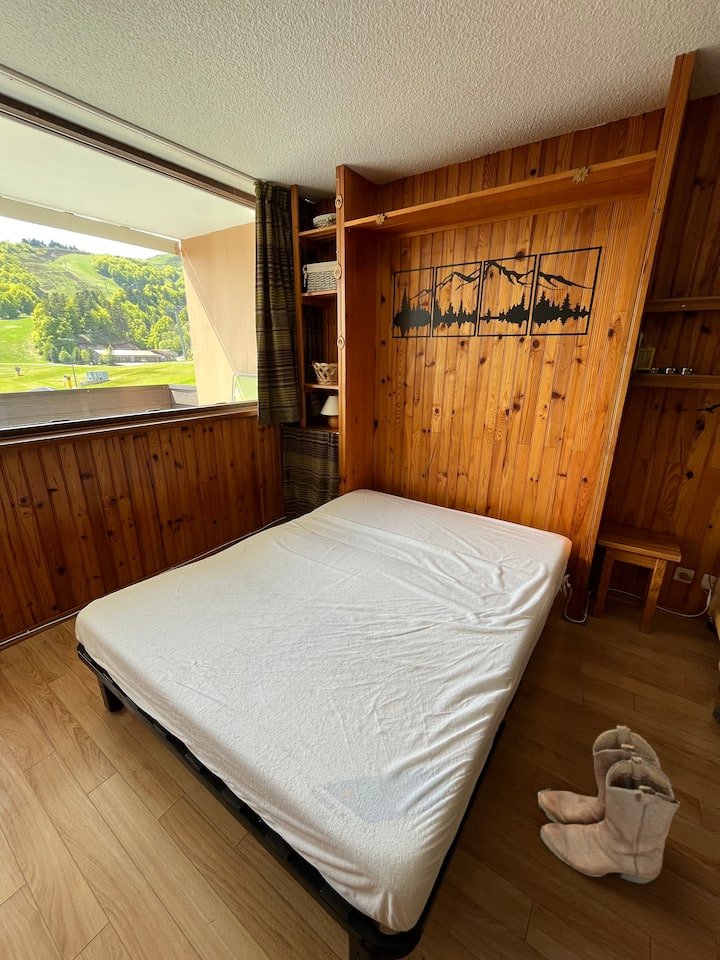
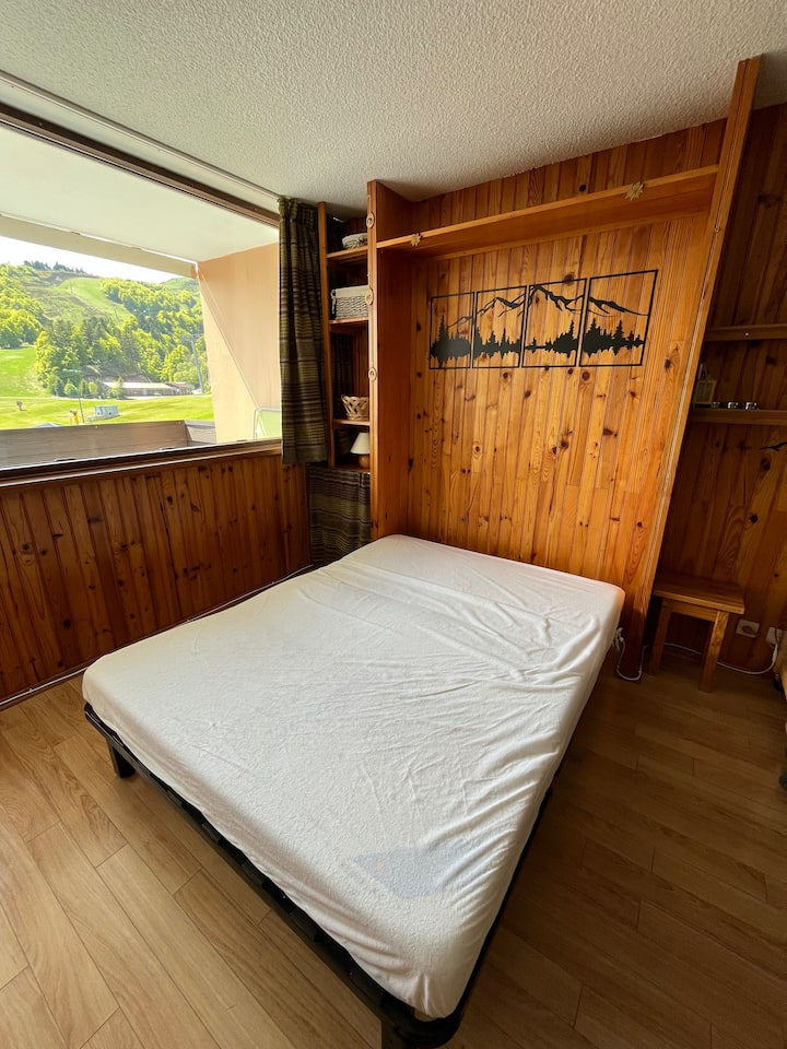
- boots (601, 795)
